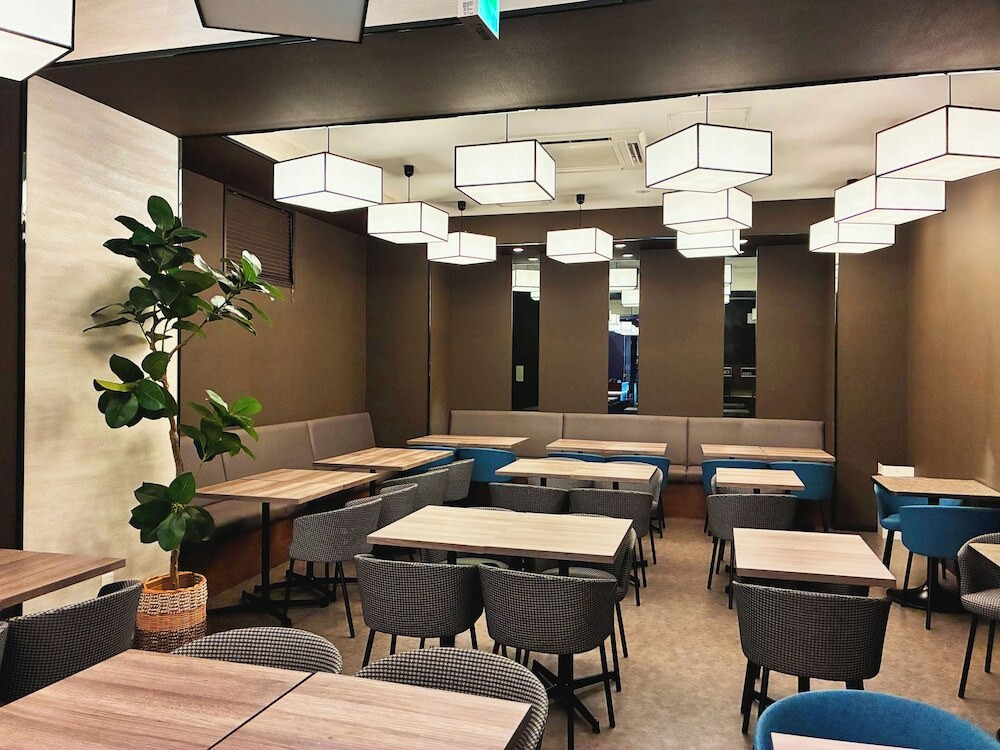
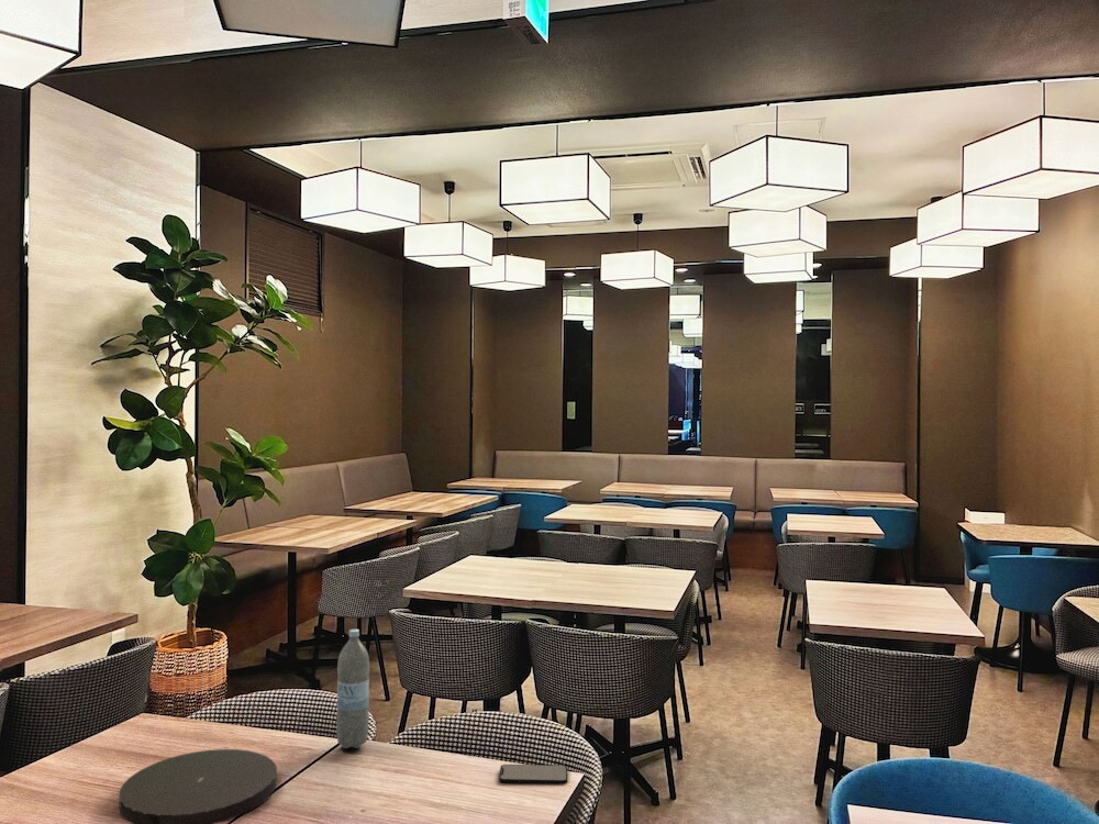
+ smartphone (533, 773)
+ water bottle (353, 688)
+ plate (200, 786)
